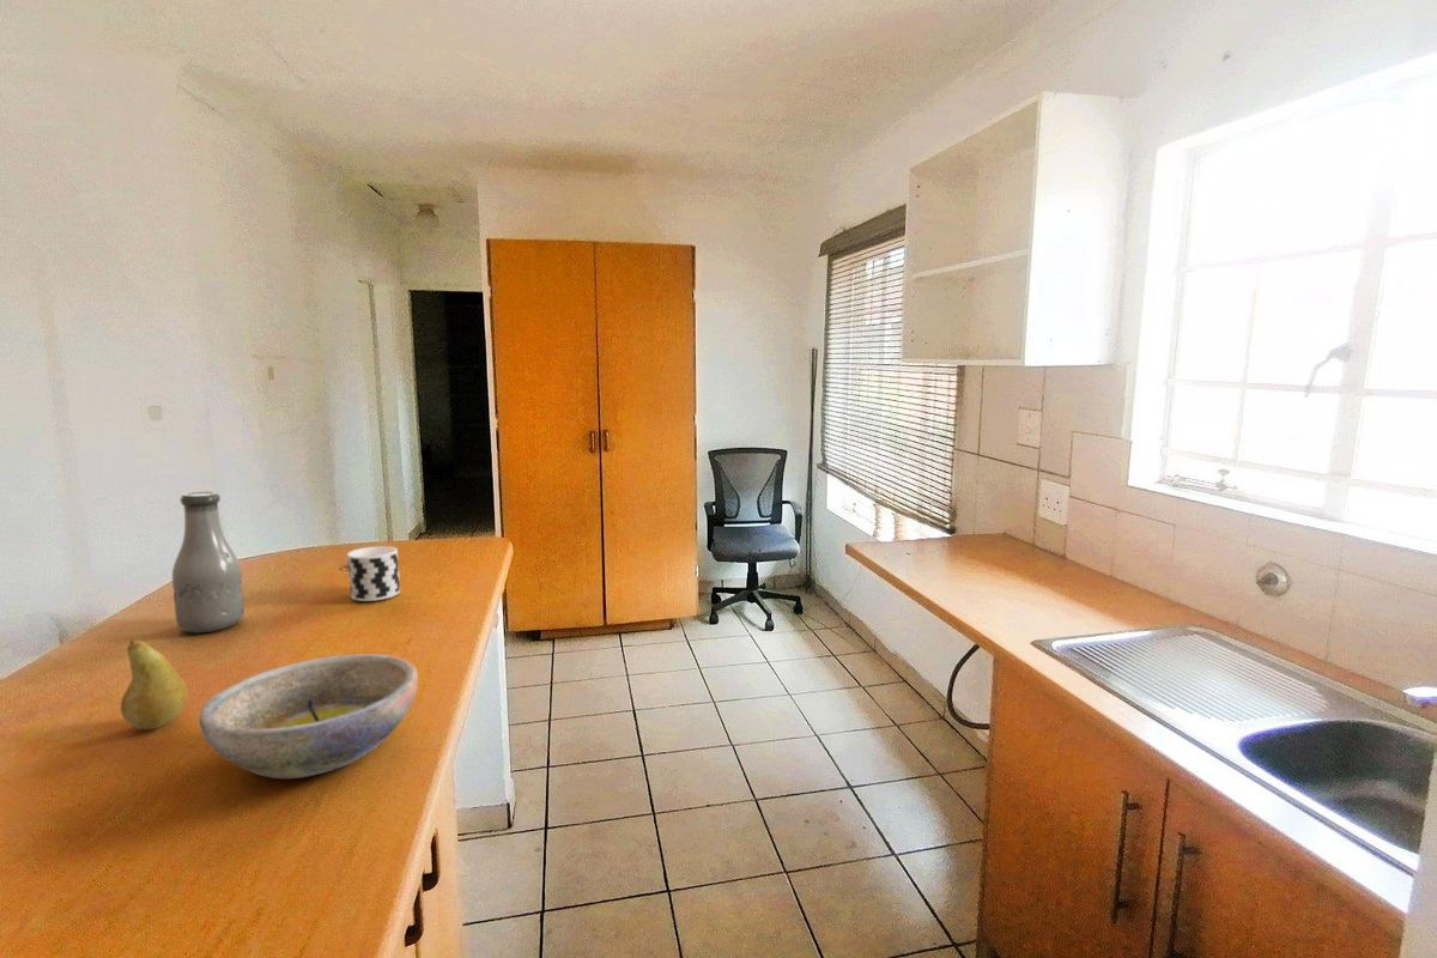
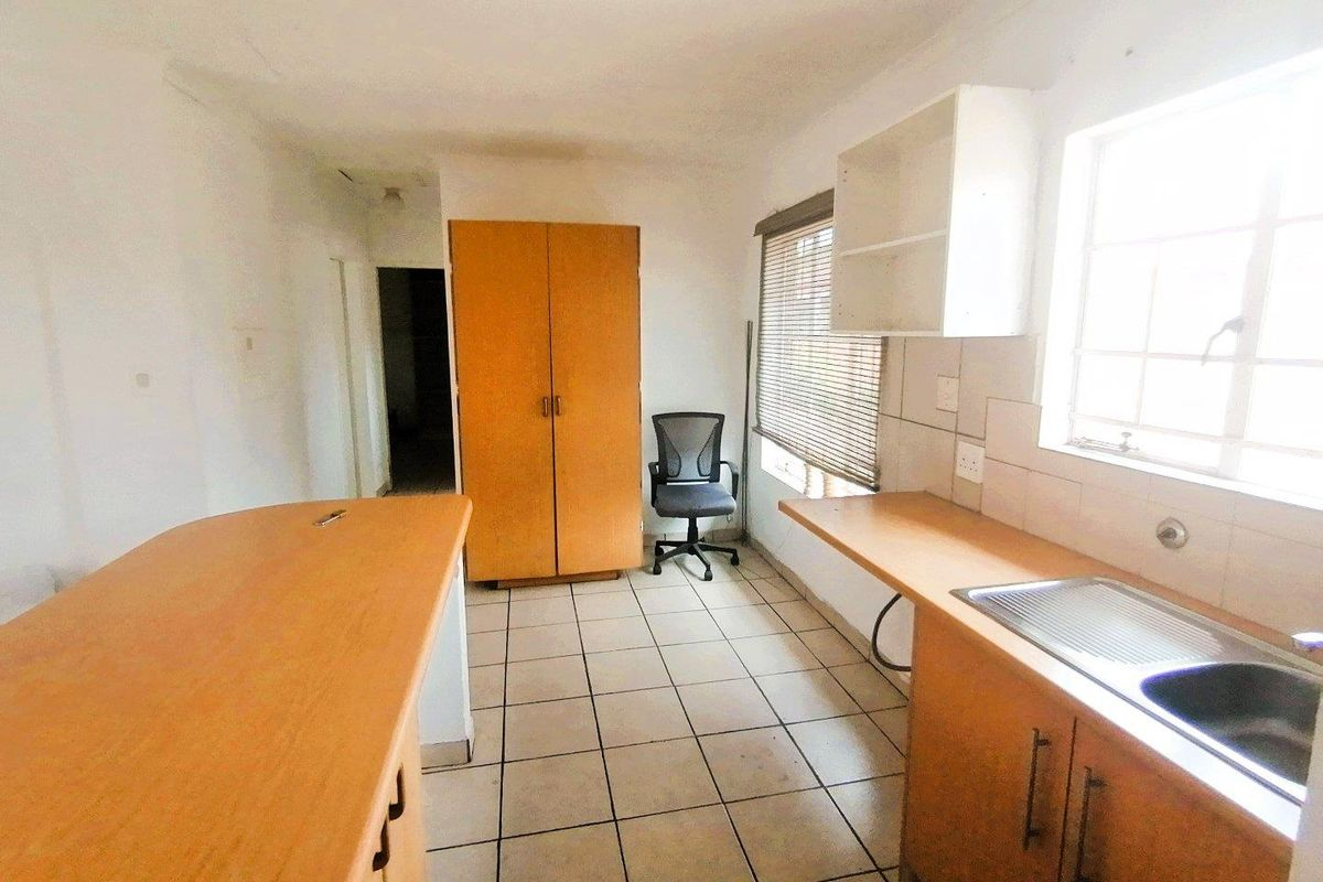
- cup (374, 571)
- bottle (205, 559)
- fruit (152, 680)
- bowl (317, 717)
